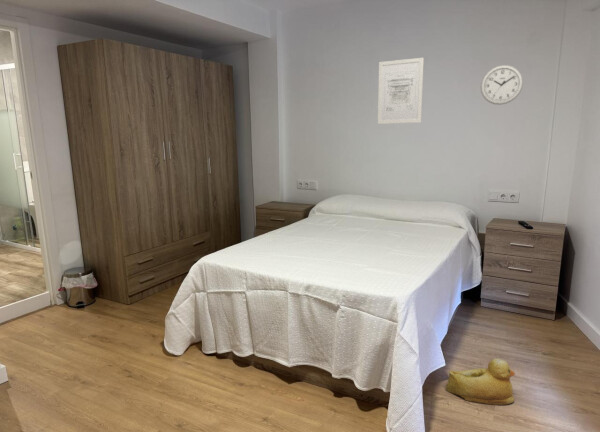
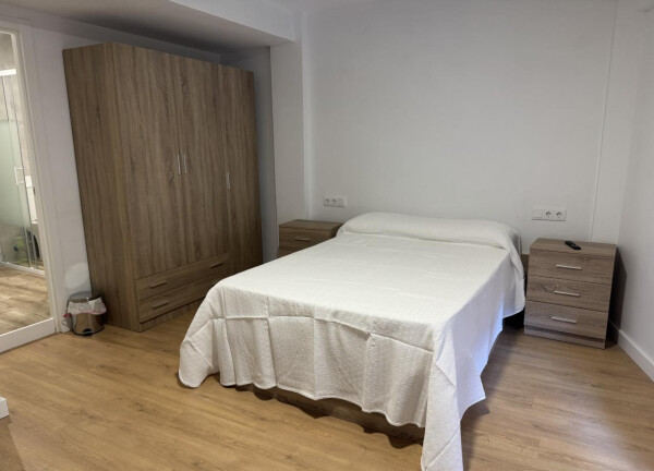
- wall clock (501, 84)
- rubber duck (481, 377)
- wall art (399, 92)
